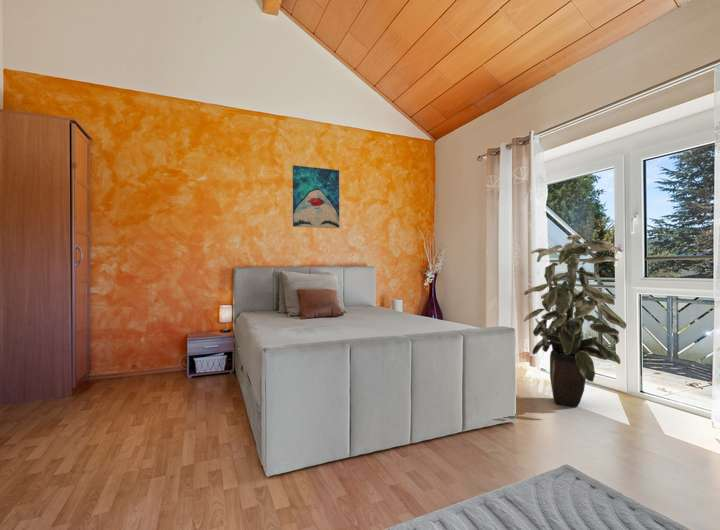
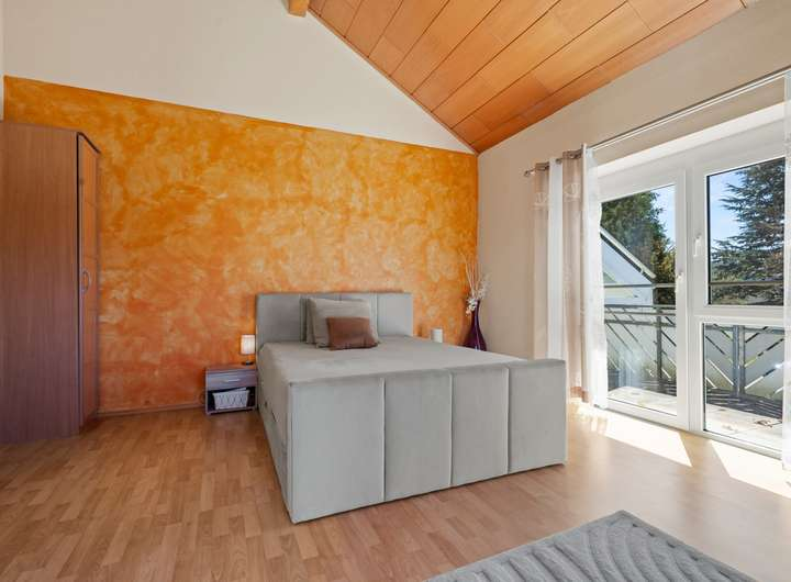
- wall art (316, 197)
- indoor plant (572, 320)
